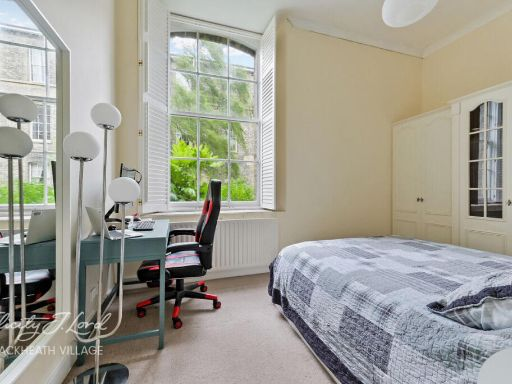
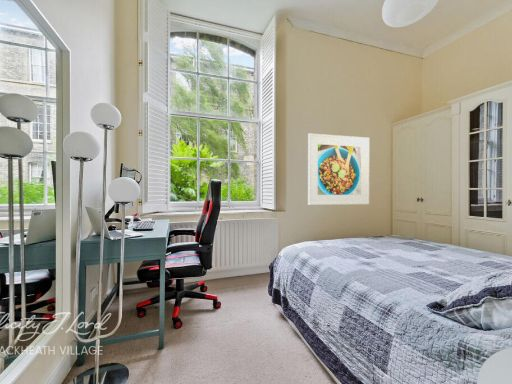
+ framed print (339, 170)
